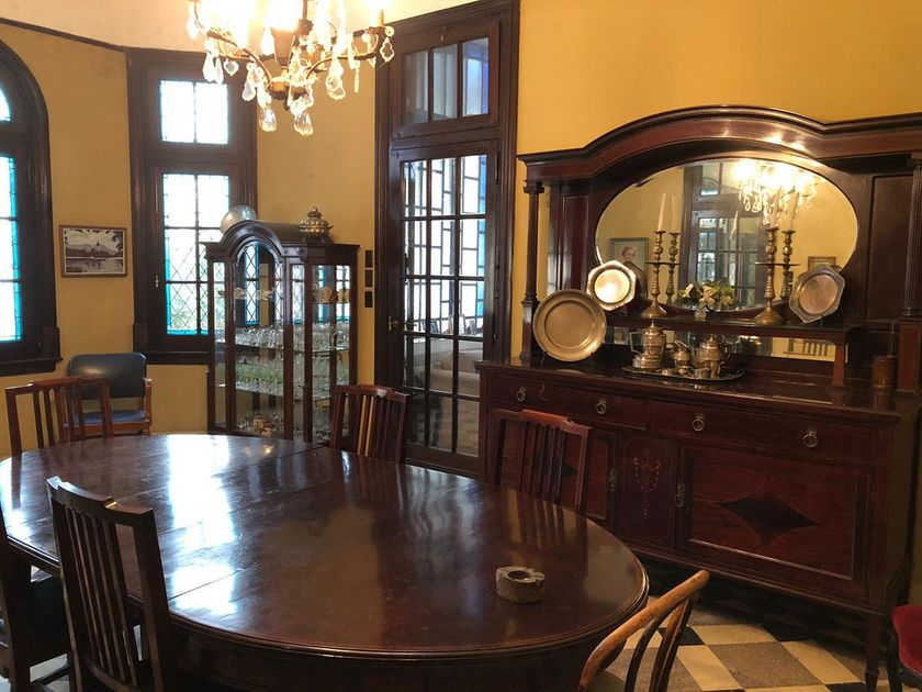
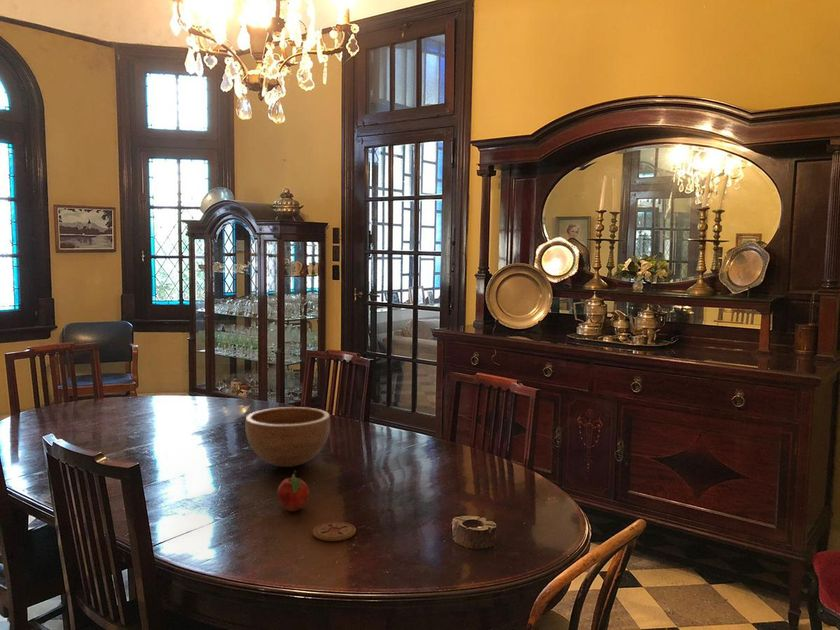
+ fruit (293, 491)
+ coaster (334, 531)
+ bowl (288, 440)
